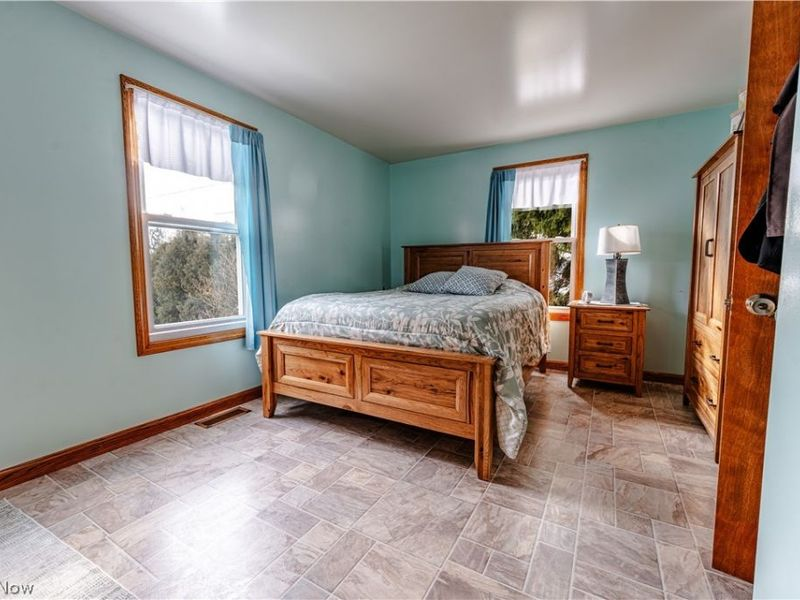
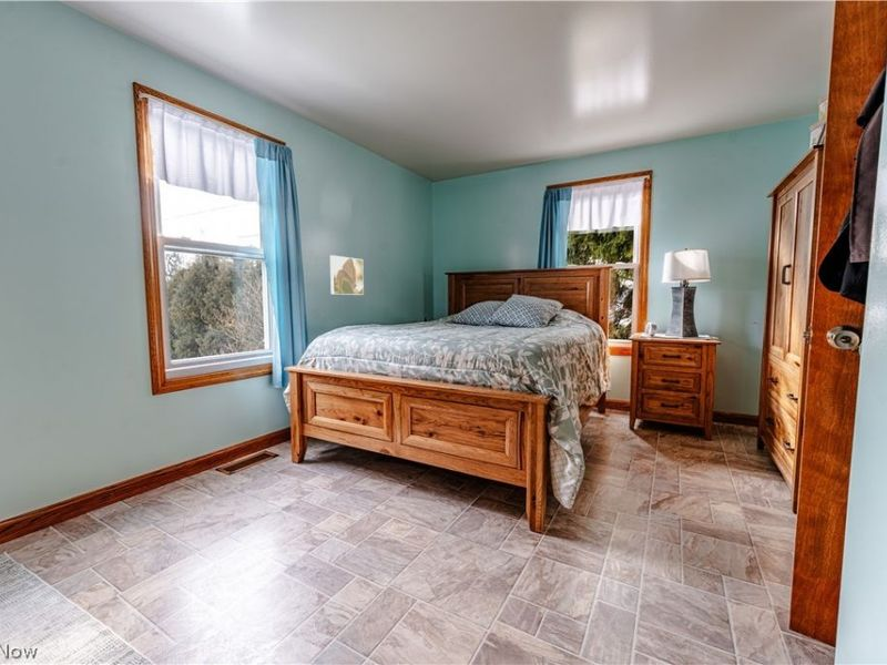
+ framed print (347, 276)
